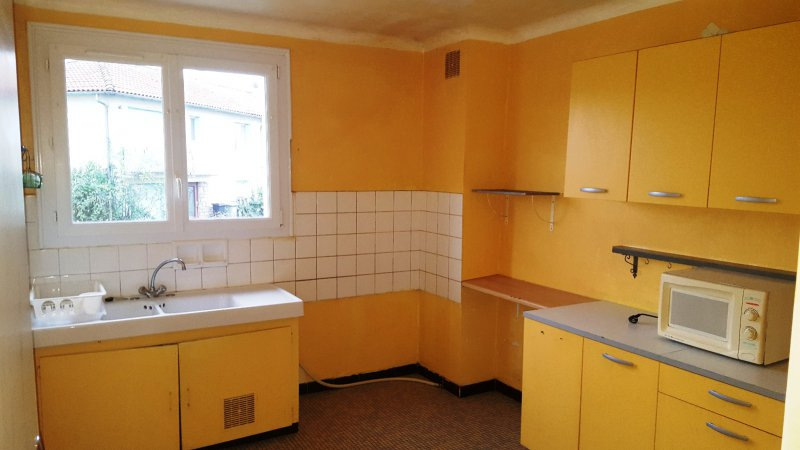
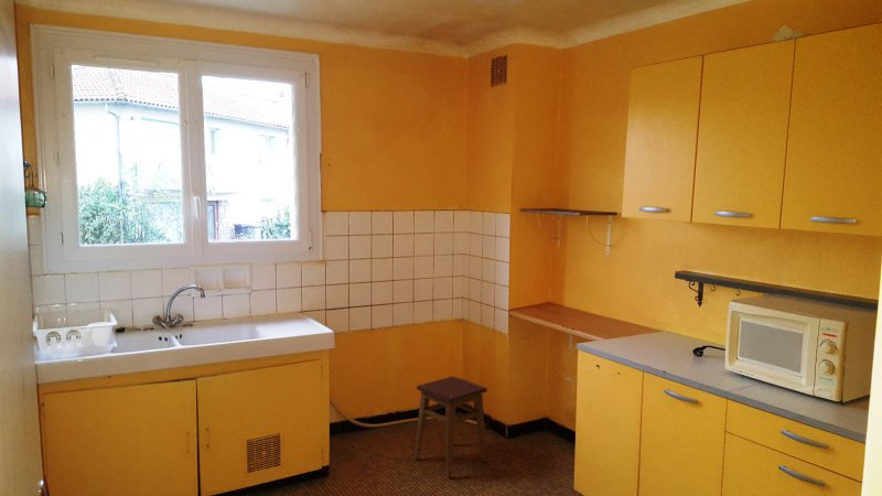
+ stool (451, 423)
